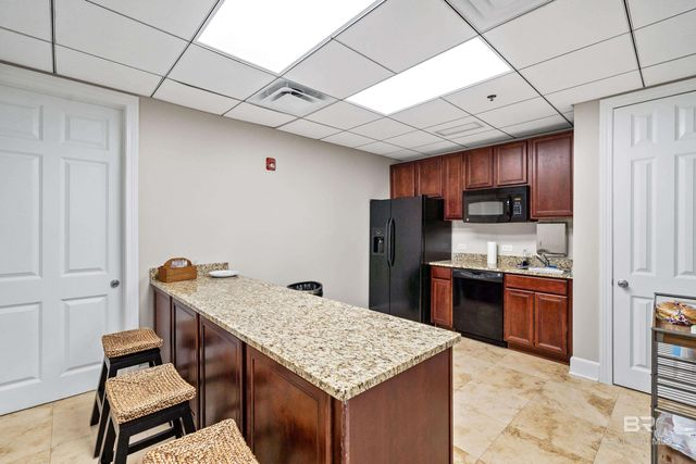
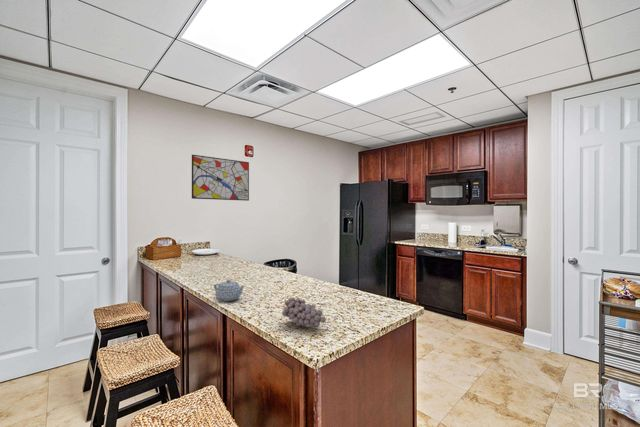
+ wall art (222, 179)
+ fruit (303, 313)
+ teapot (229, 289)
